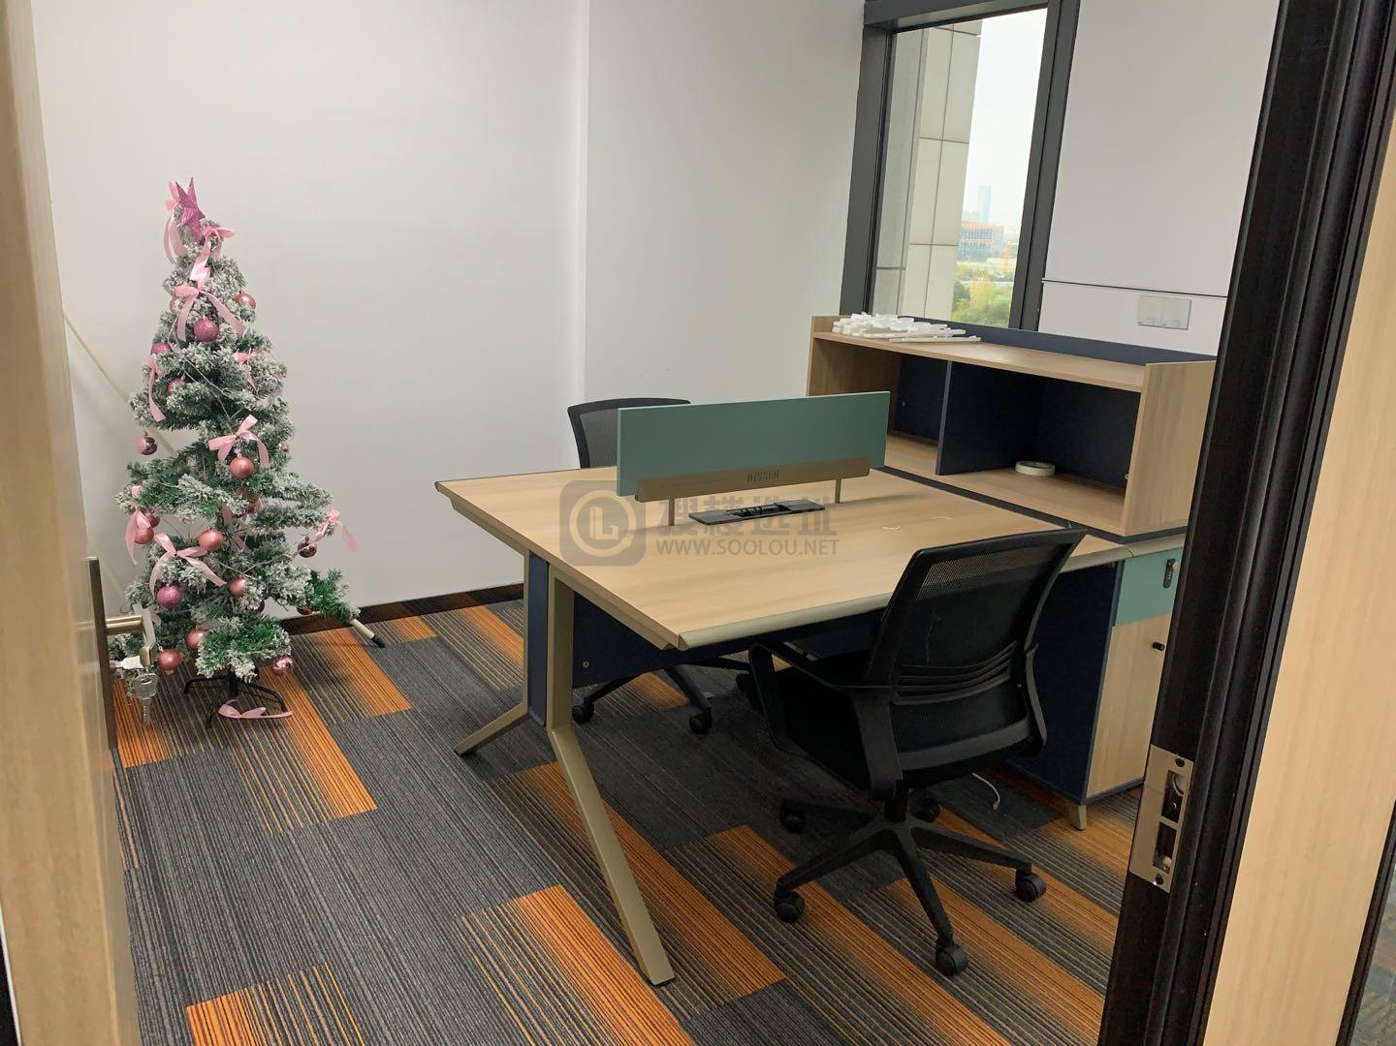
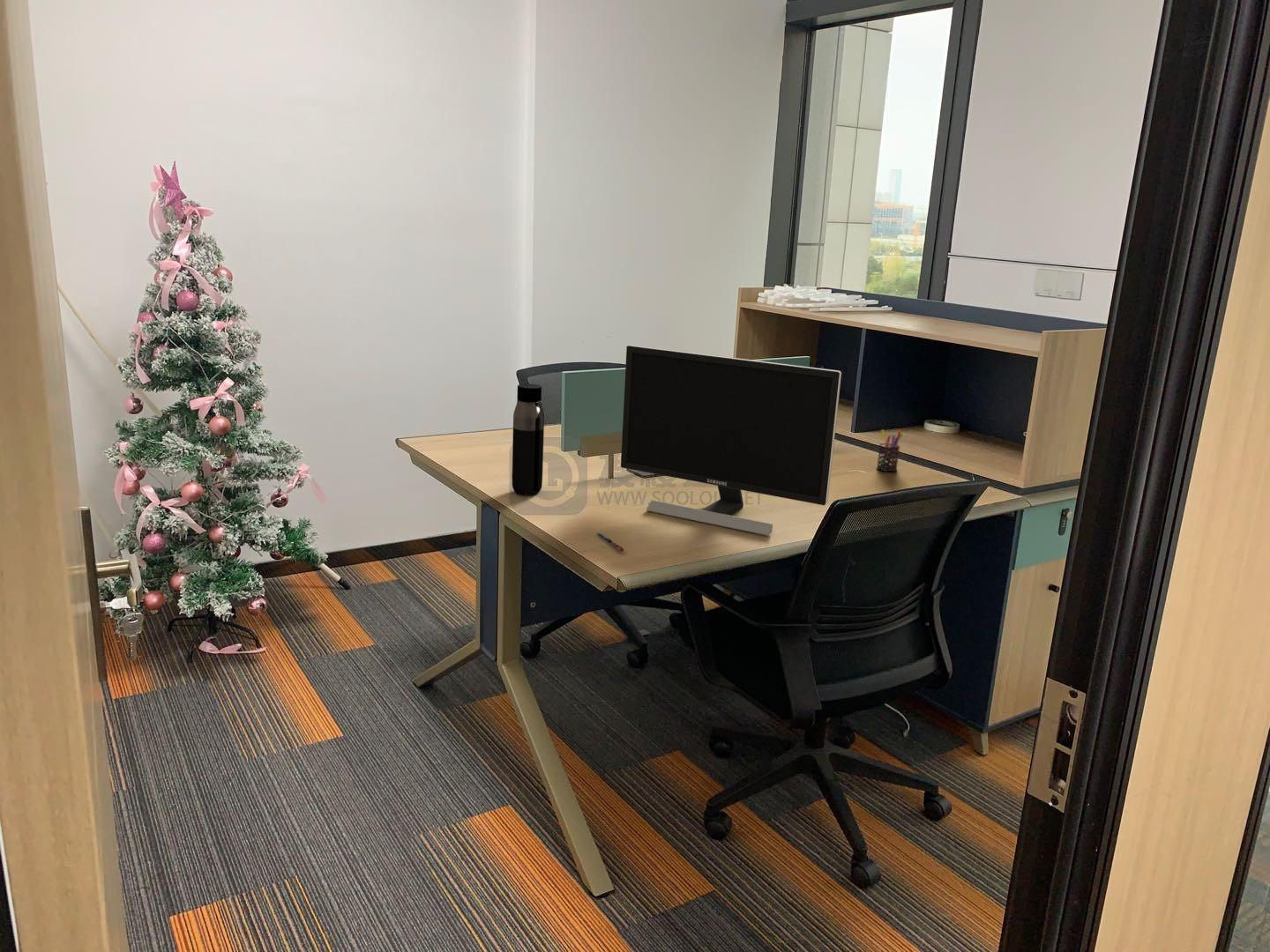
+ pen holder (892, 449)
+ monitor (725, 436)
+ pen (609, 540)
+ water bottle (527, 439)
